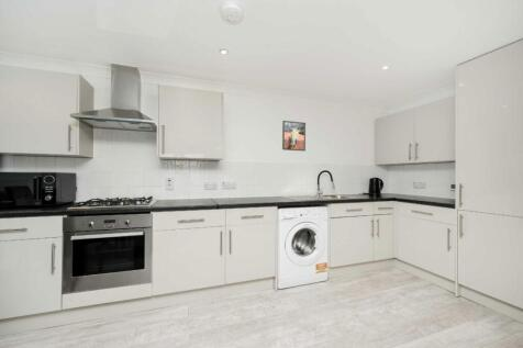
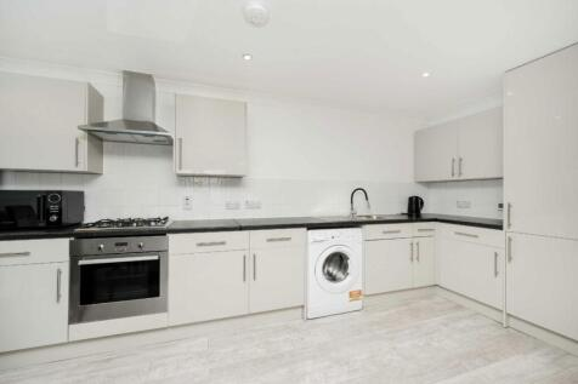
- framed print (293, 135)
